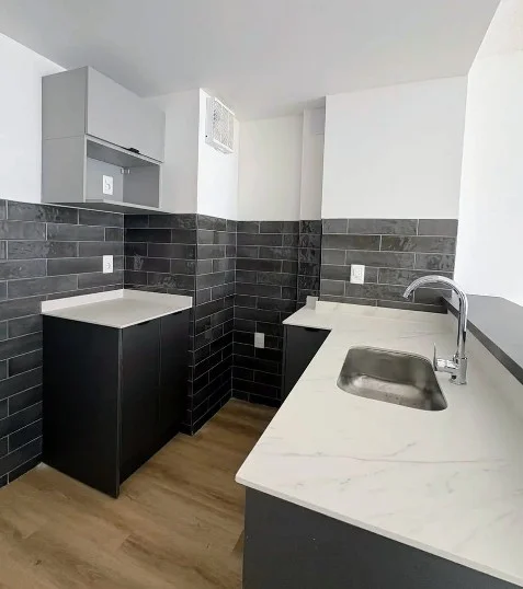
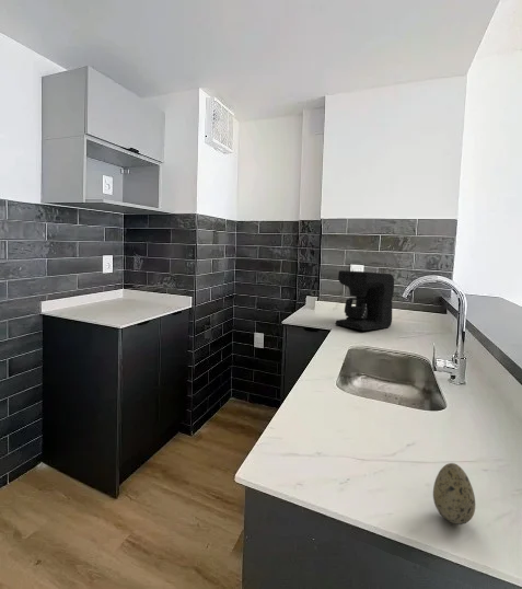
+ decorative egg (454, 492)
+ coffee maker (362, 299)
